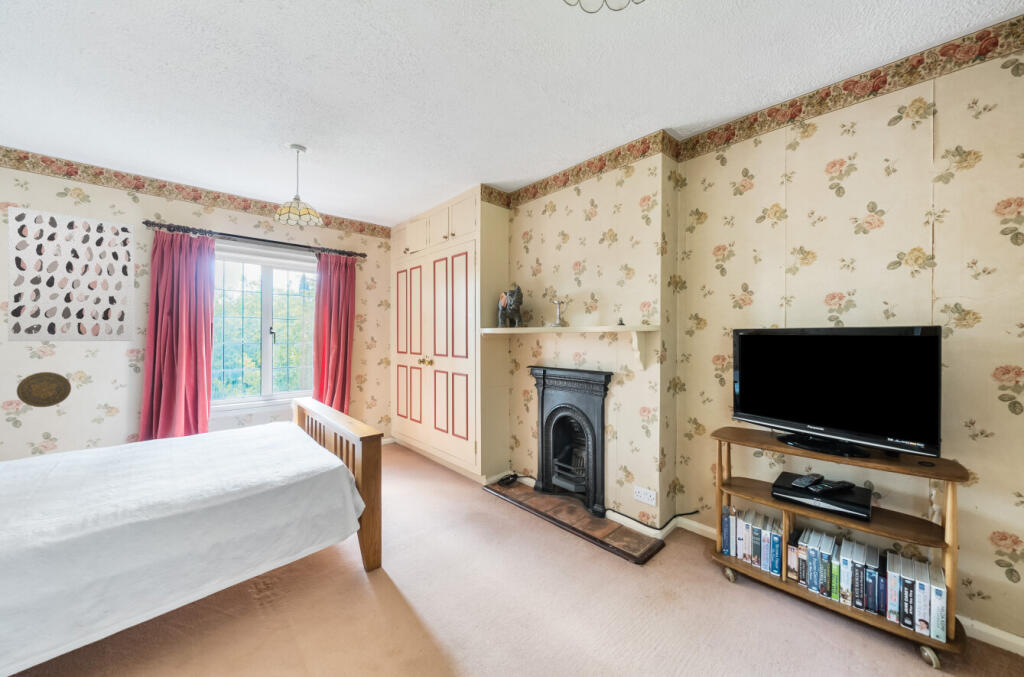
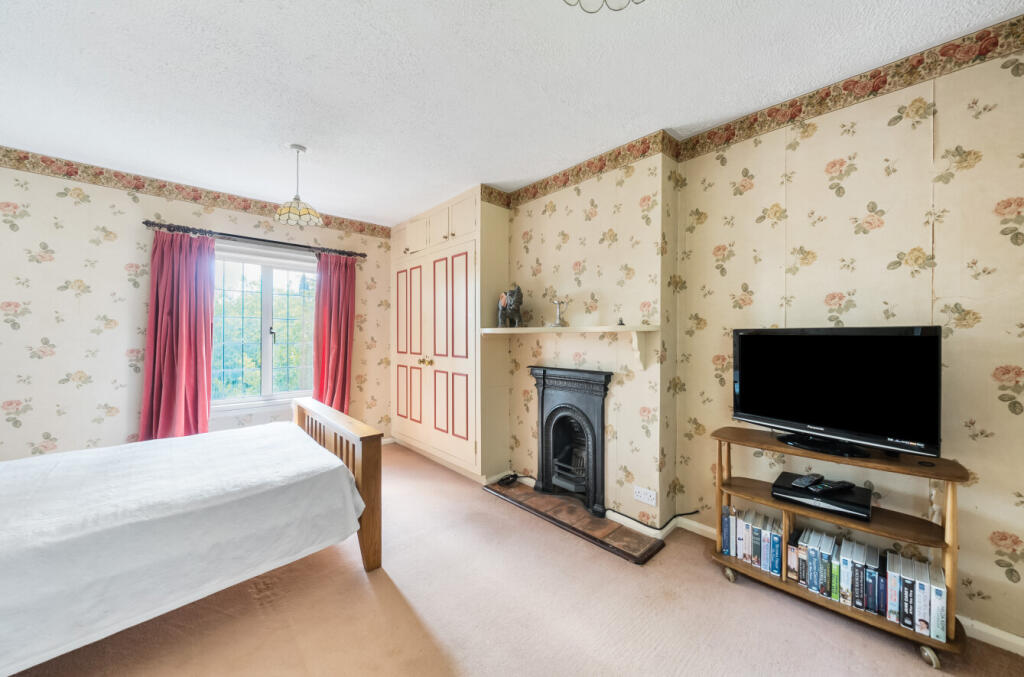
- decorative plate (44, 389)
- wall art (75, 278)
